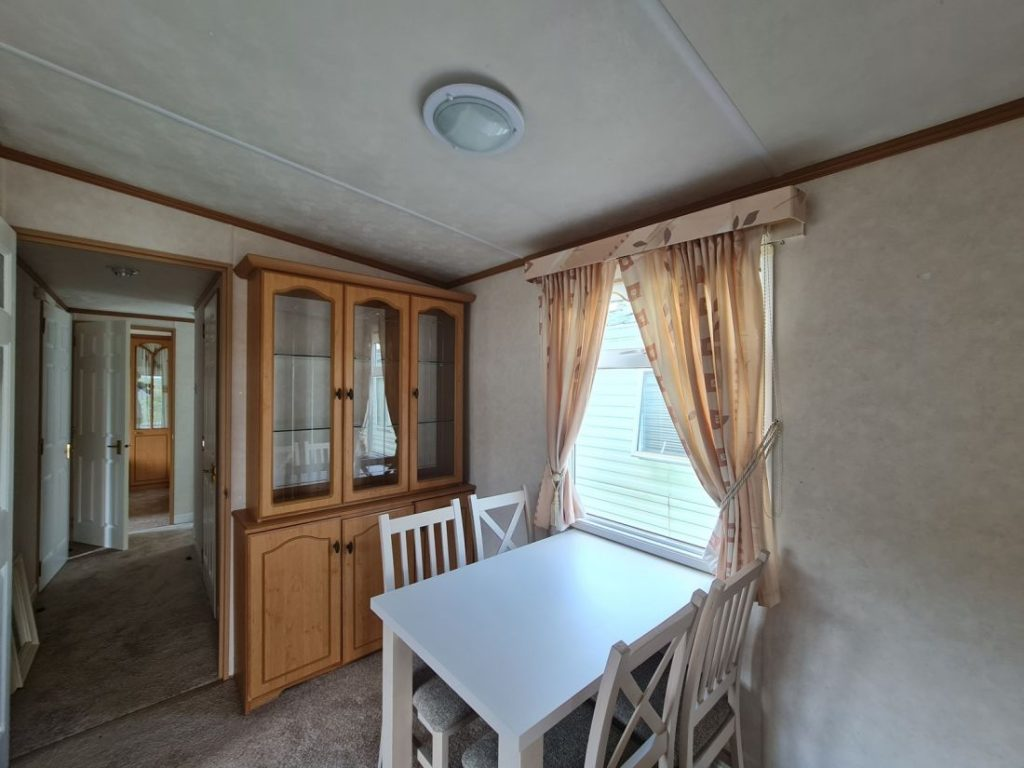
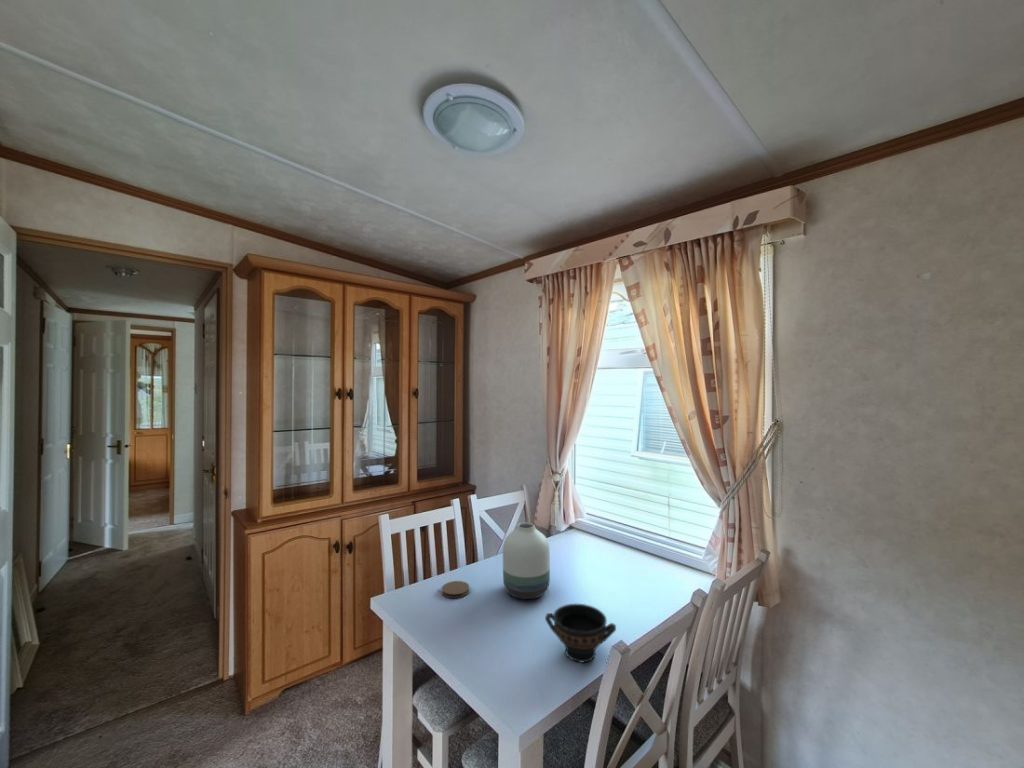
+ bowl (580, 635)
+ vase (526, 558)
+ coaster (455, 589)
